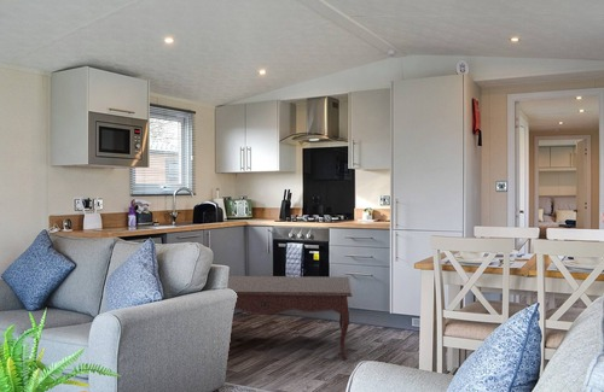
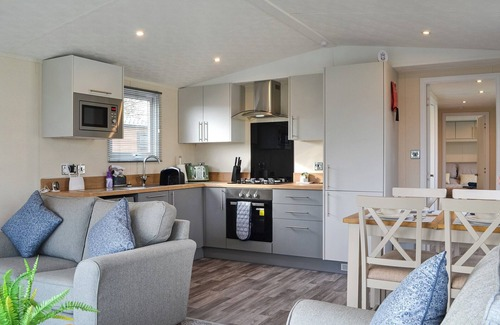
- coffee table (269, 314)
